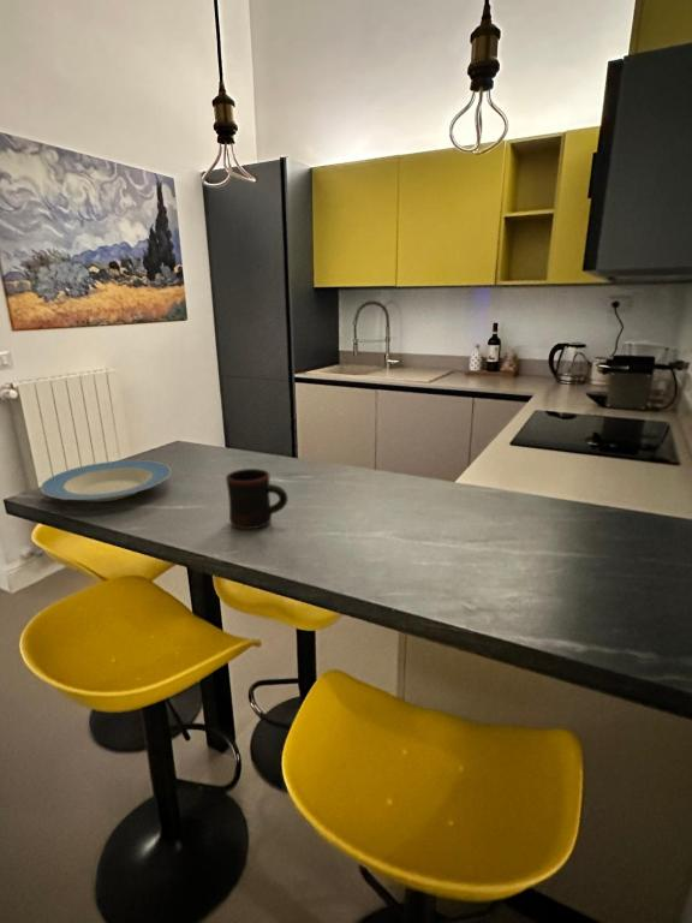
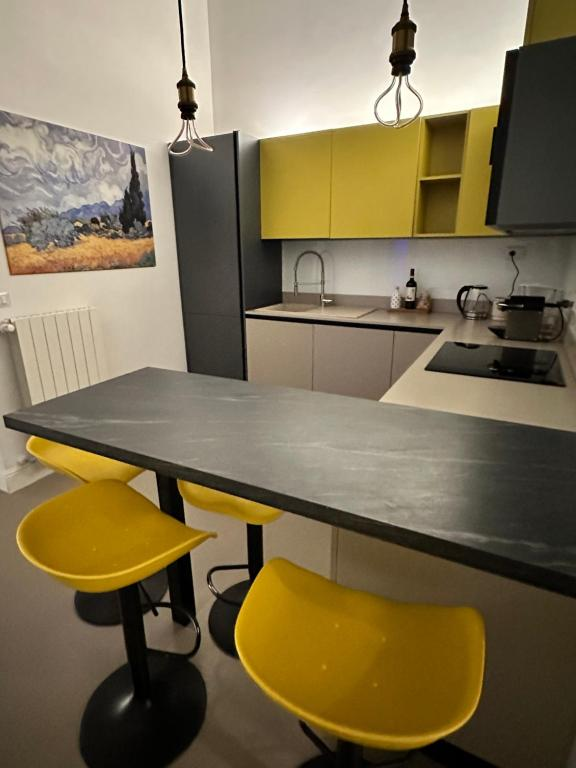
- mug (258, 500)
- plate (109, 484)
